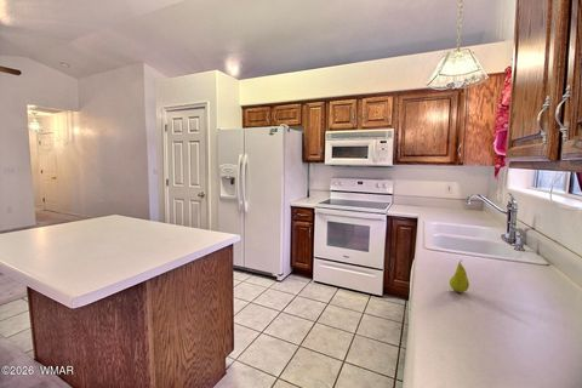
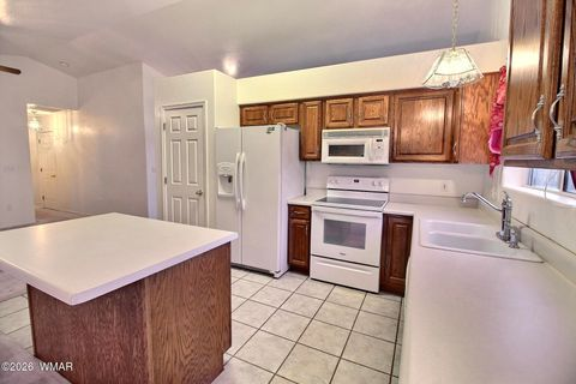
- fruit (460, 274)
